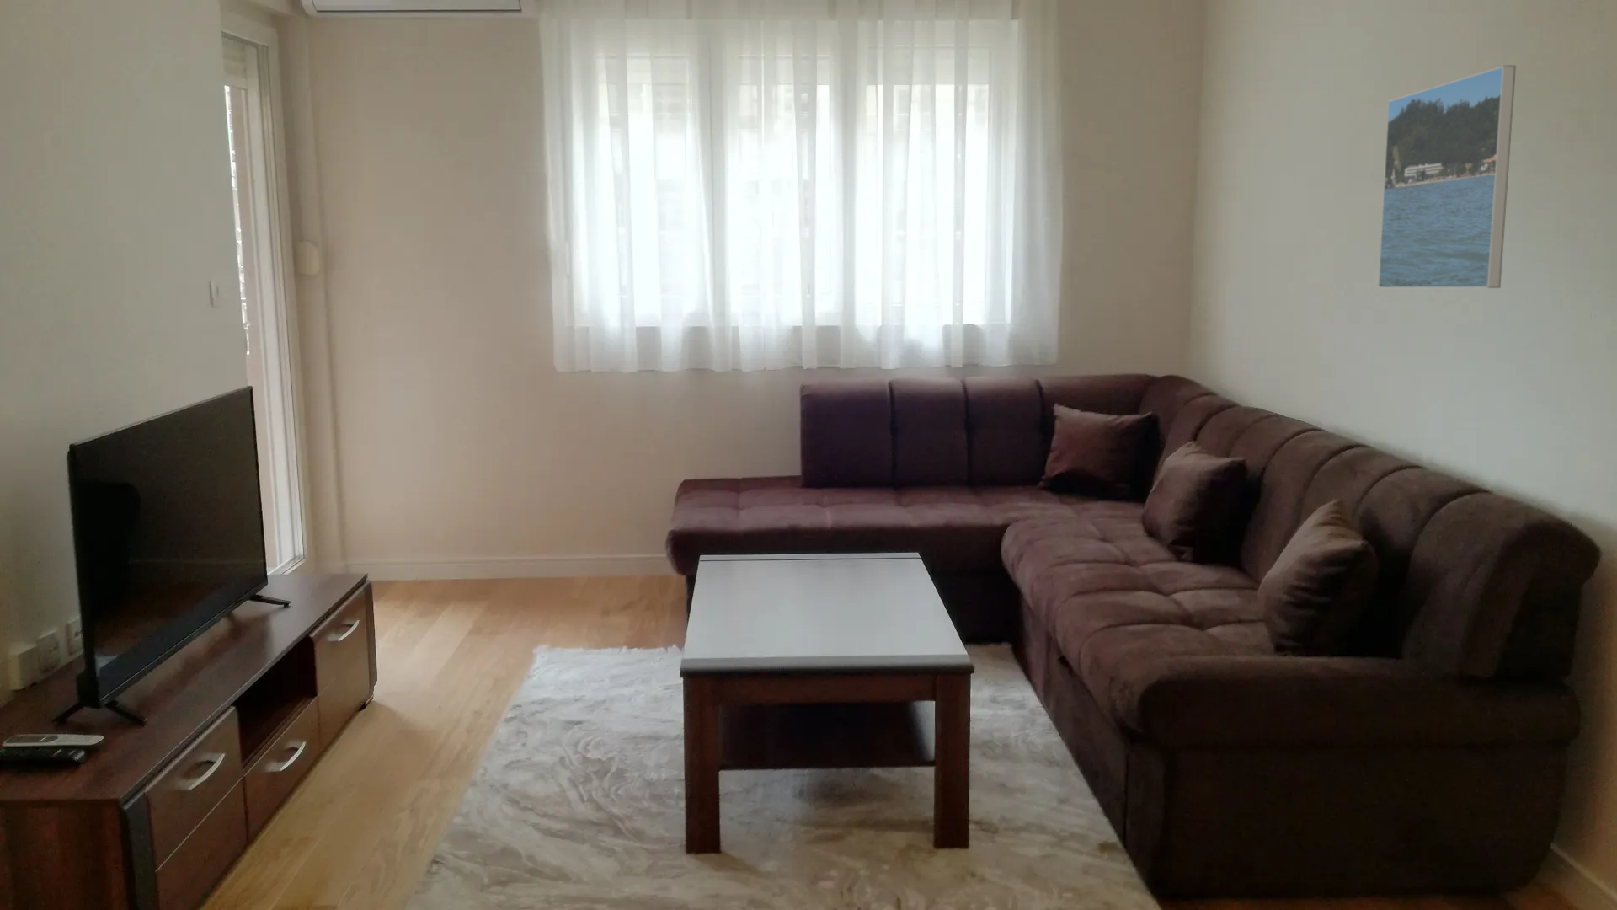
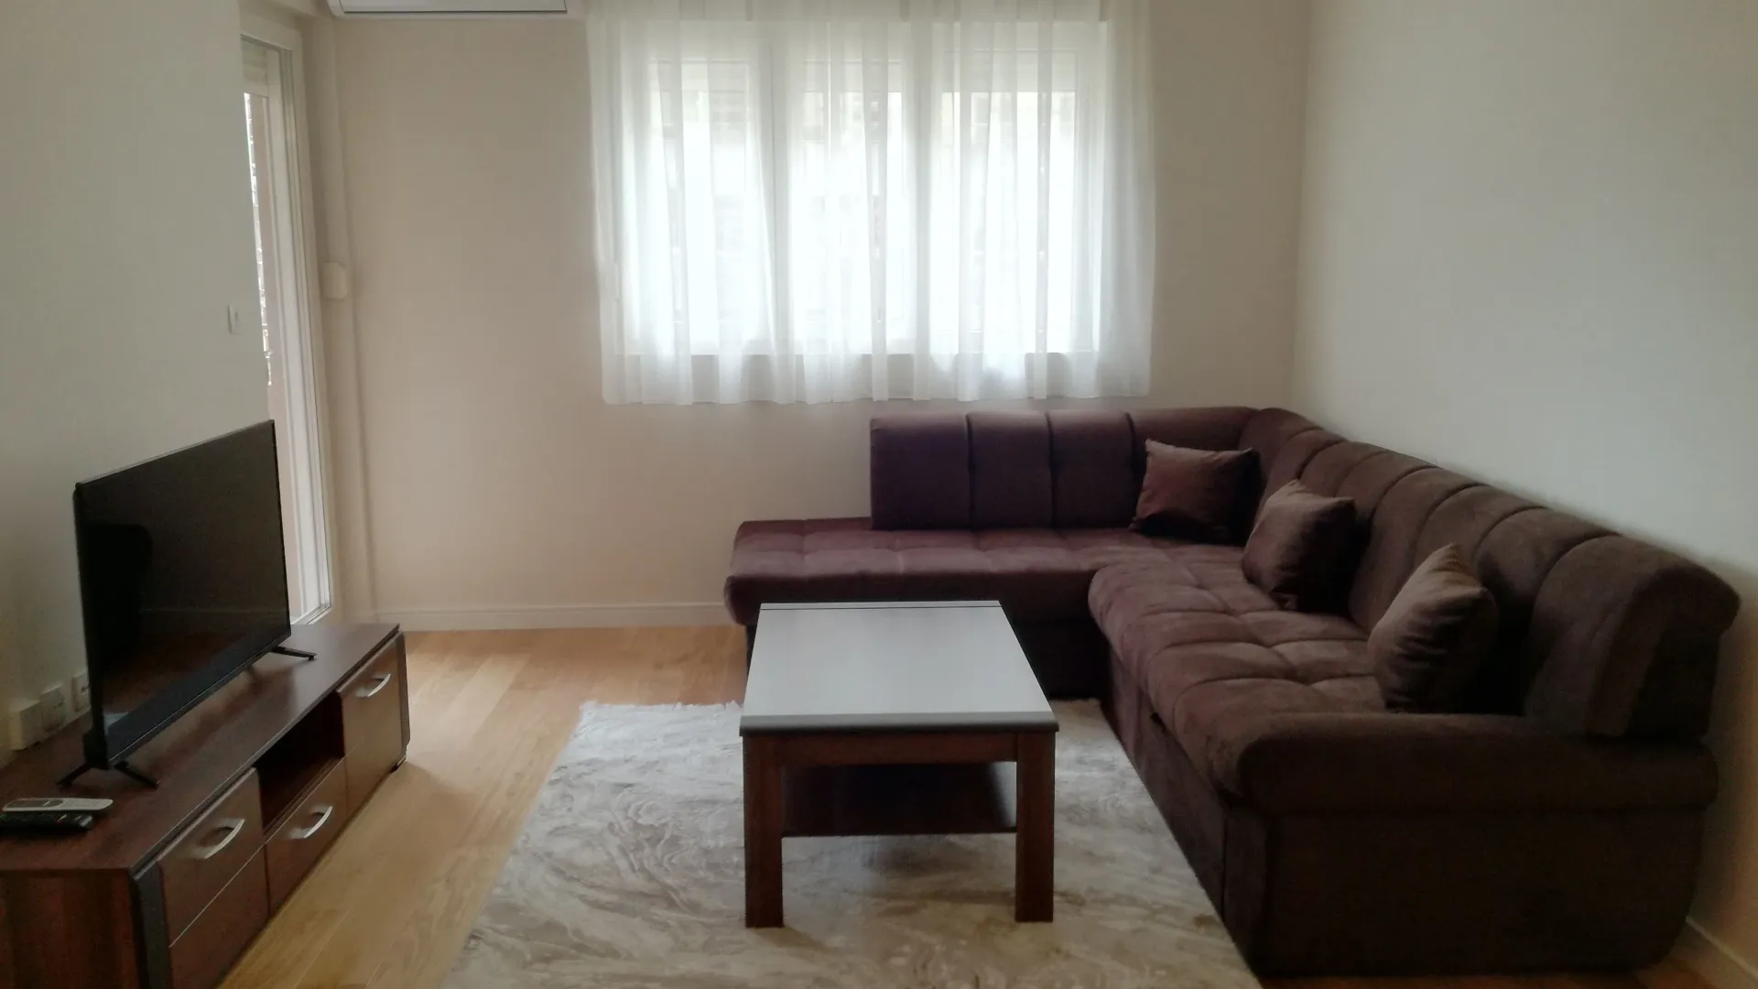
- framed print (1440, 187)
